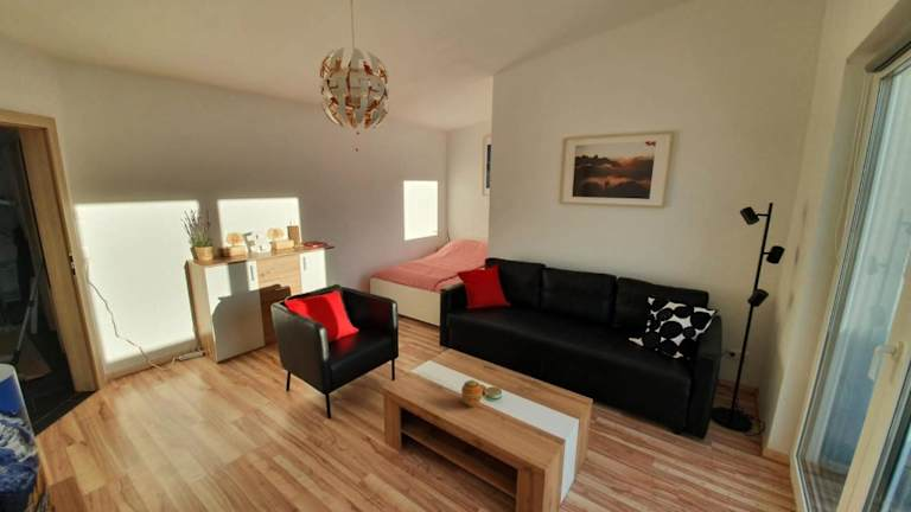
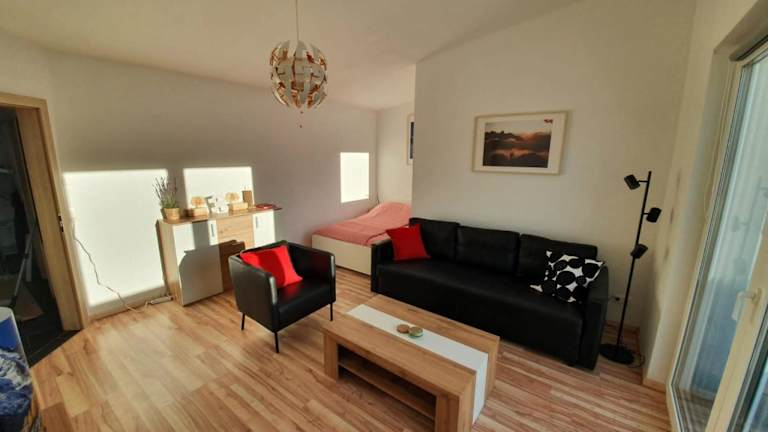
- decorative egg (471, 391)
